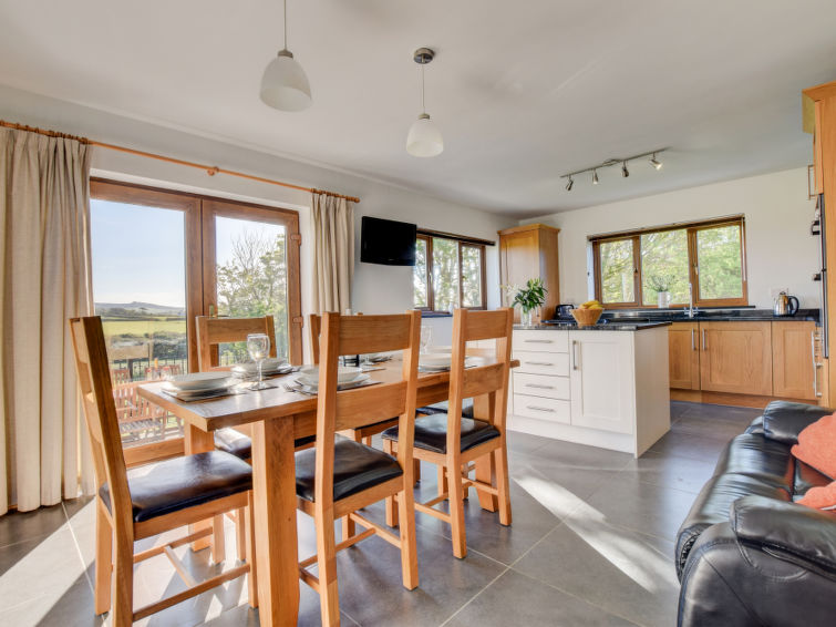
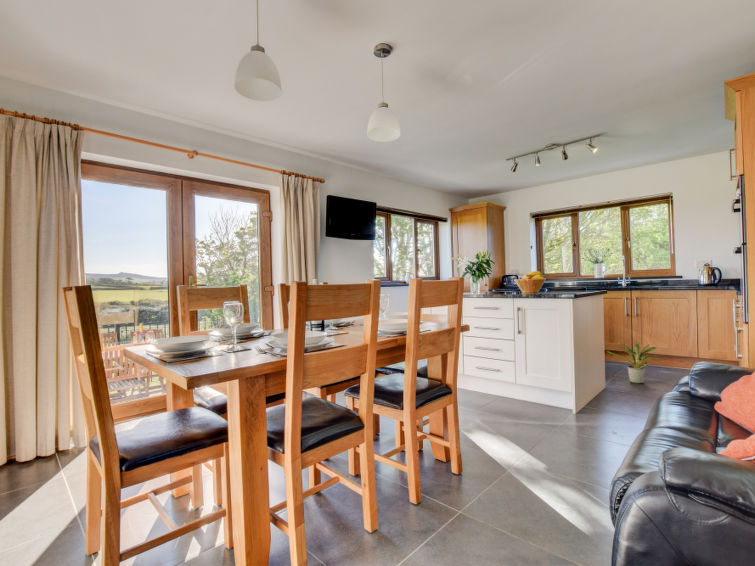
+ potted plant (636, 362)
